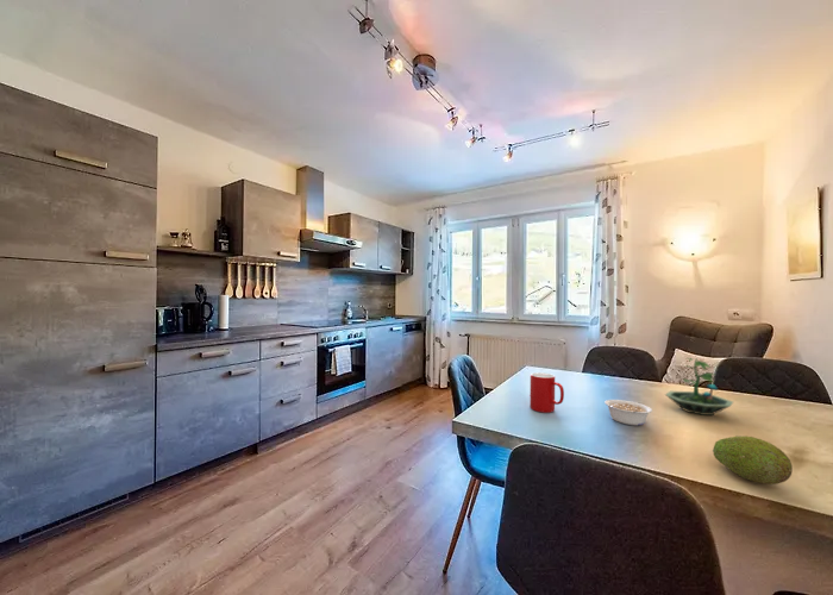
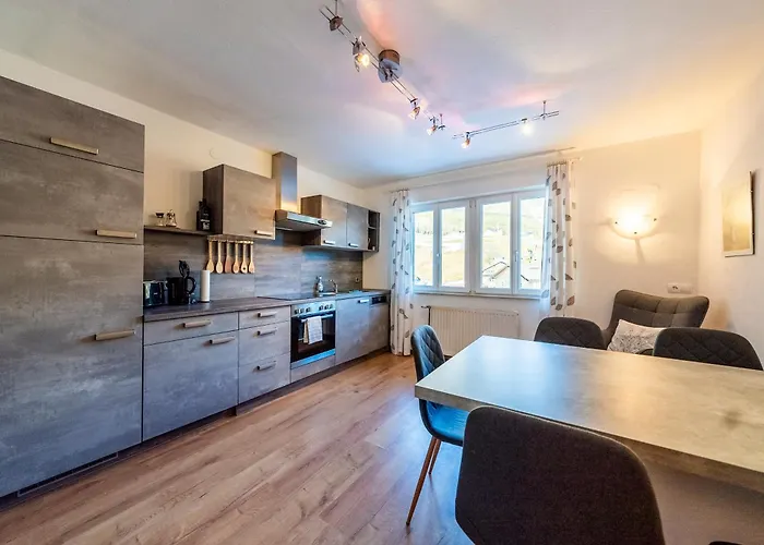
- cup (545, 393)
- fruit (746, 456)
- terrarium (696, 370)
- legume (628, 412)
